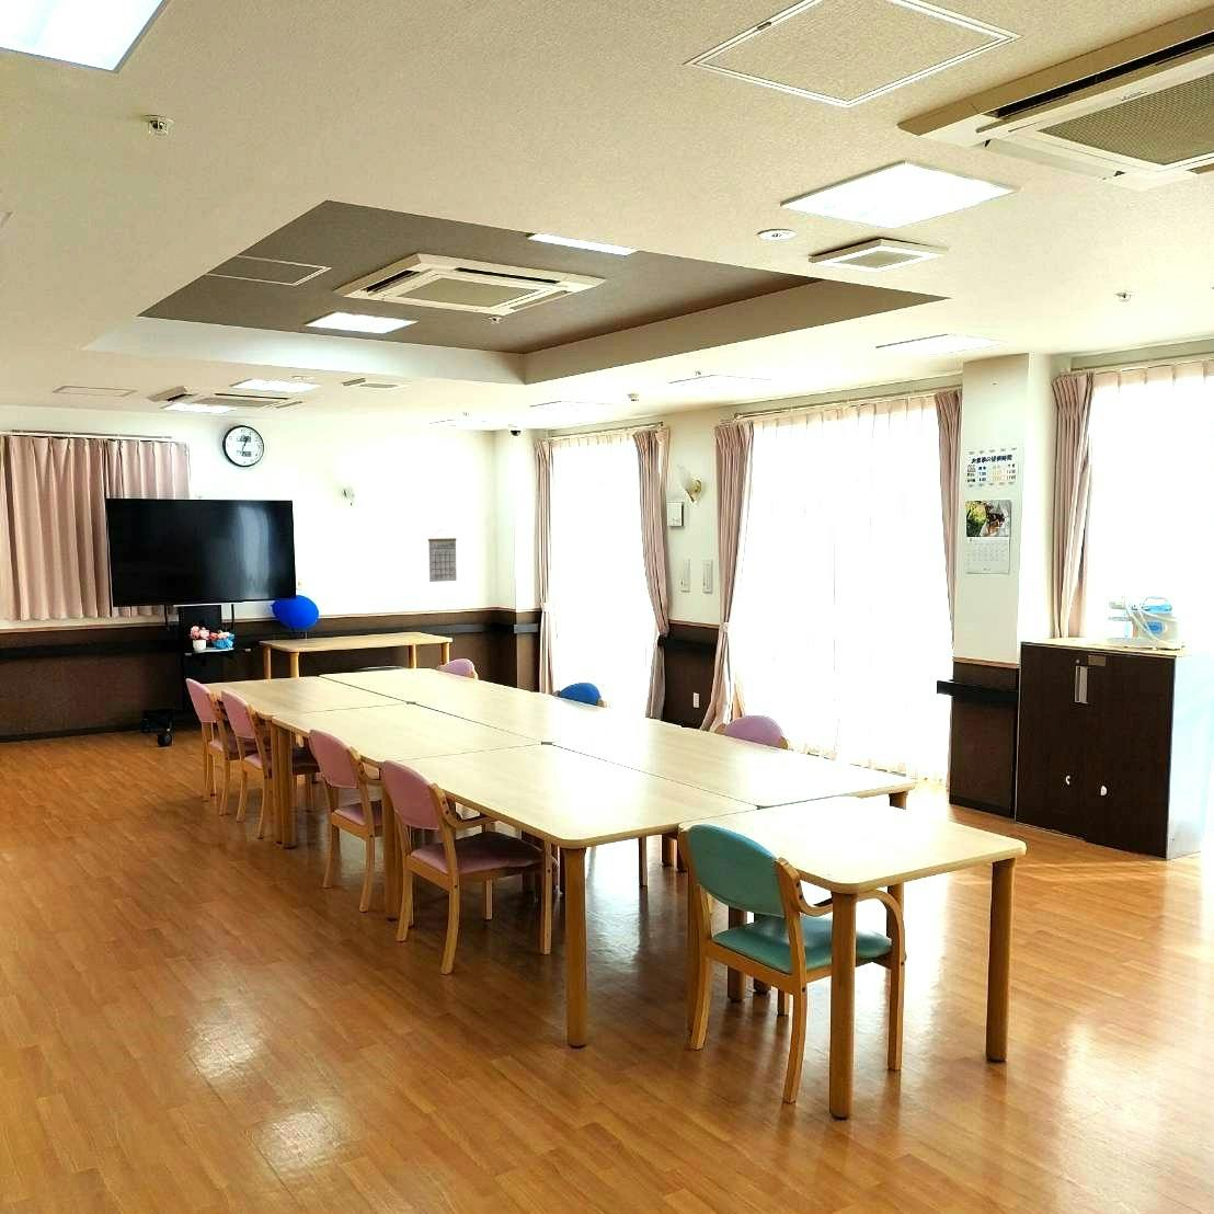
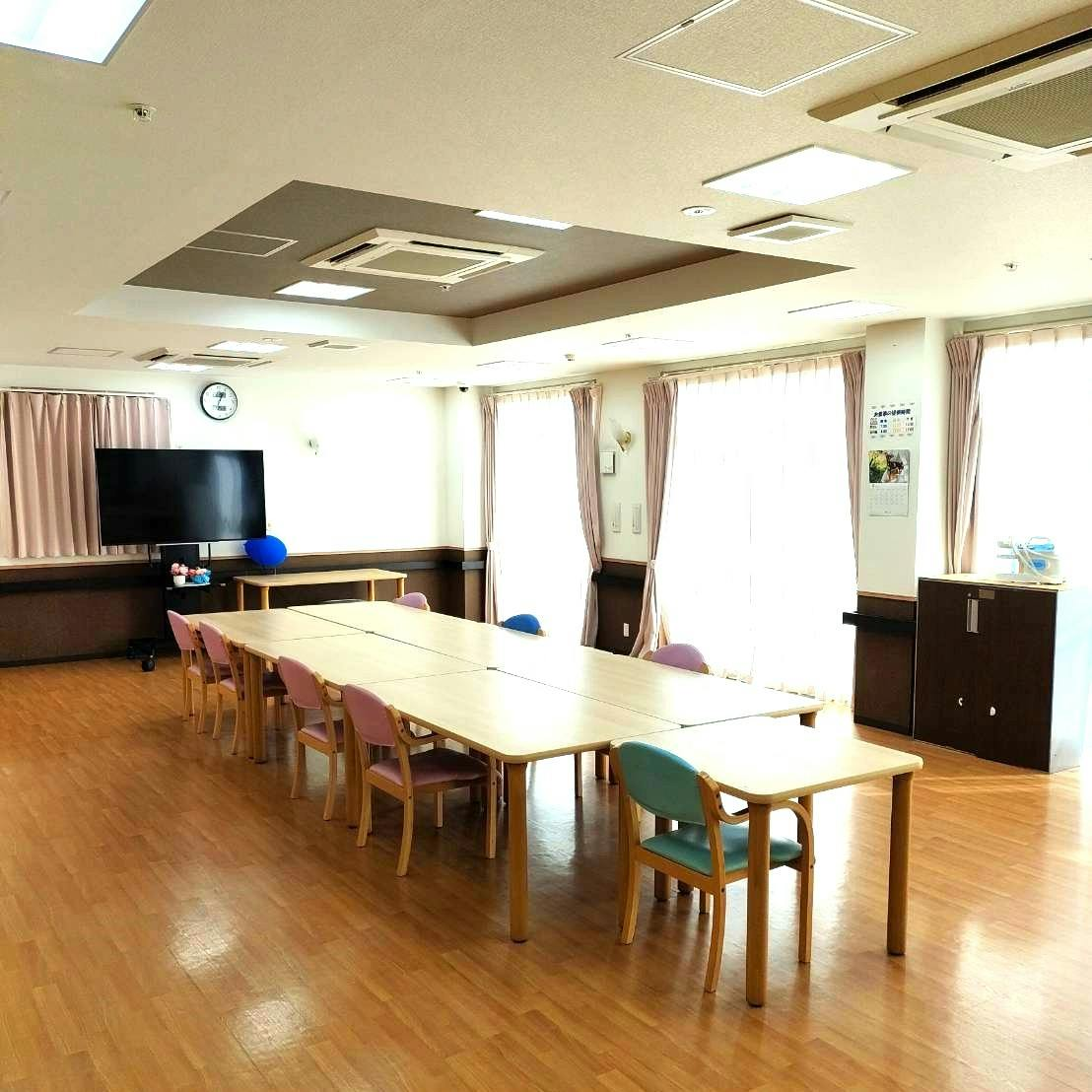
- calendar (442, 555)
